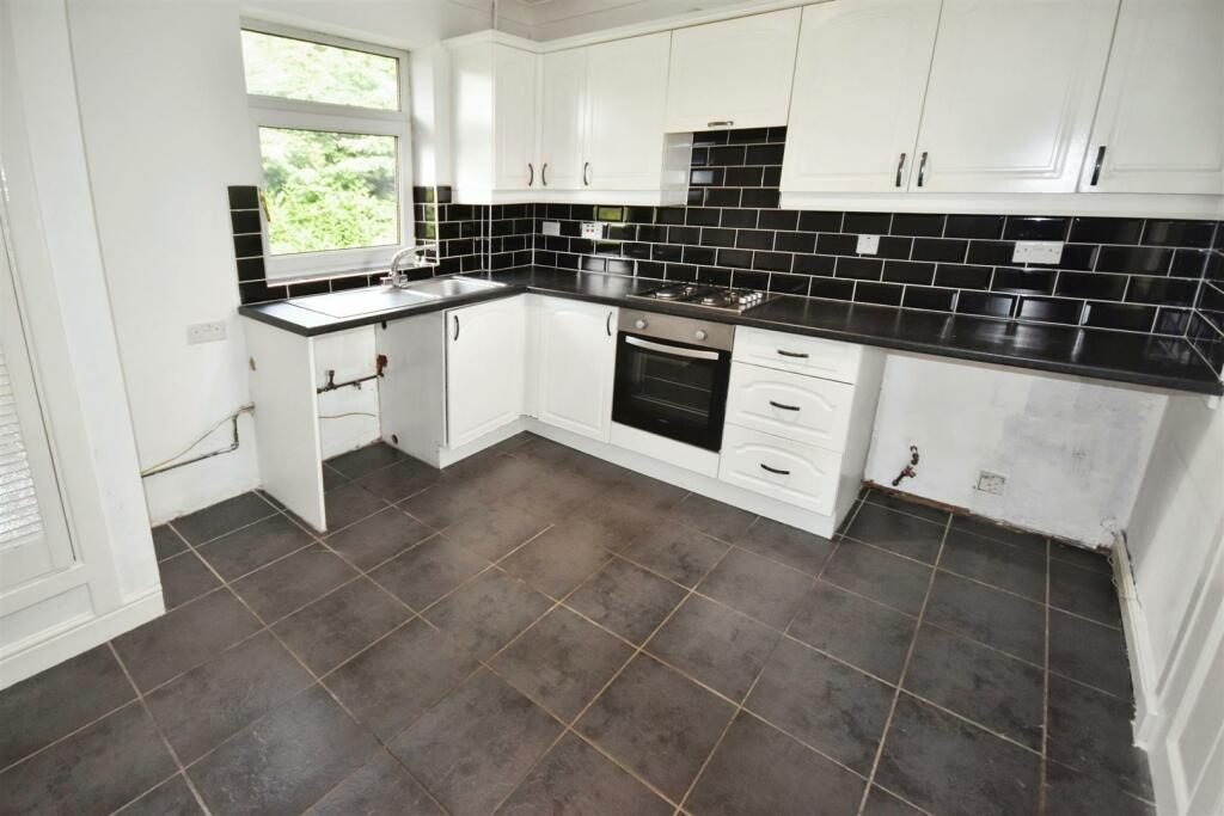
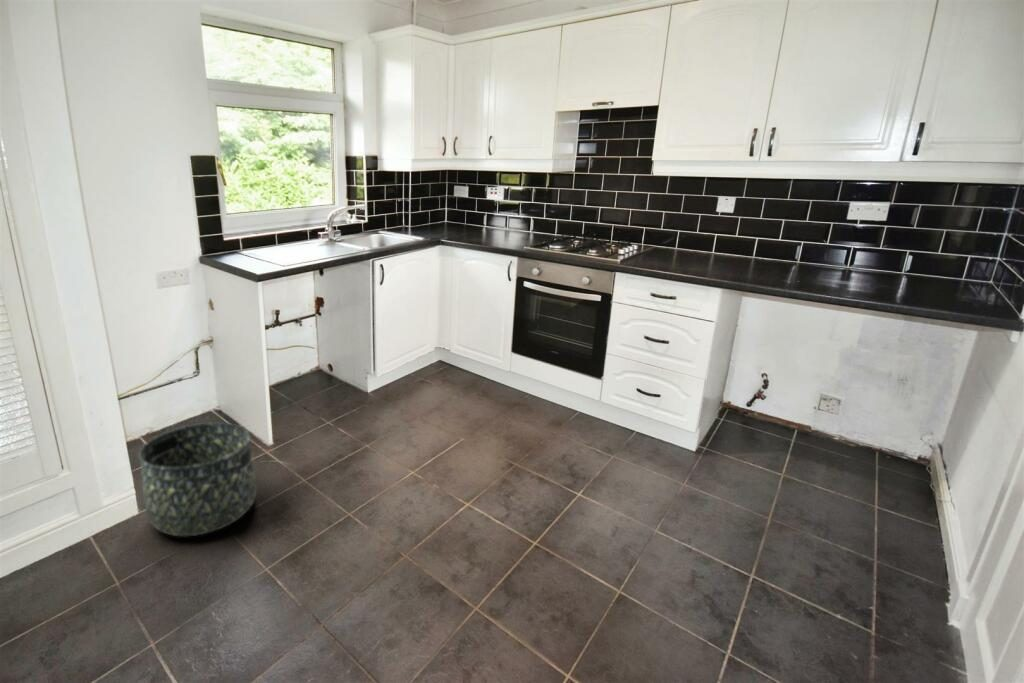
+ basket (201, 478)
